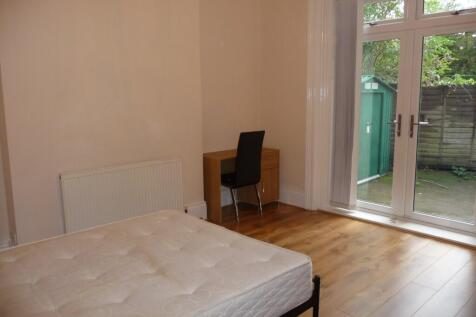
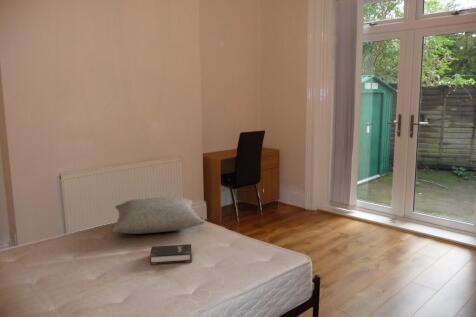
+ hardback book (171, 253)
+ pillow (157, 214)
